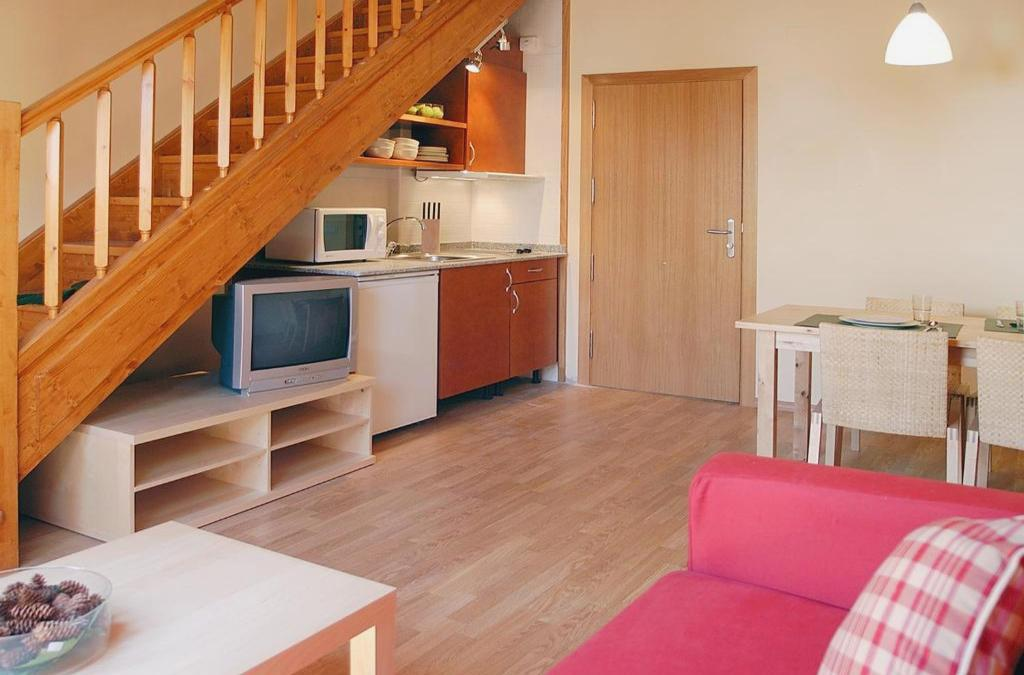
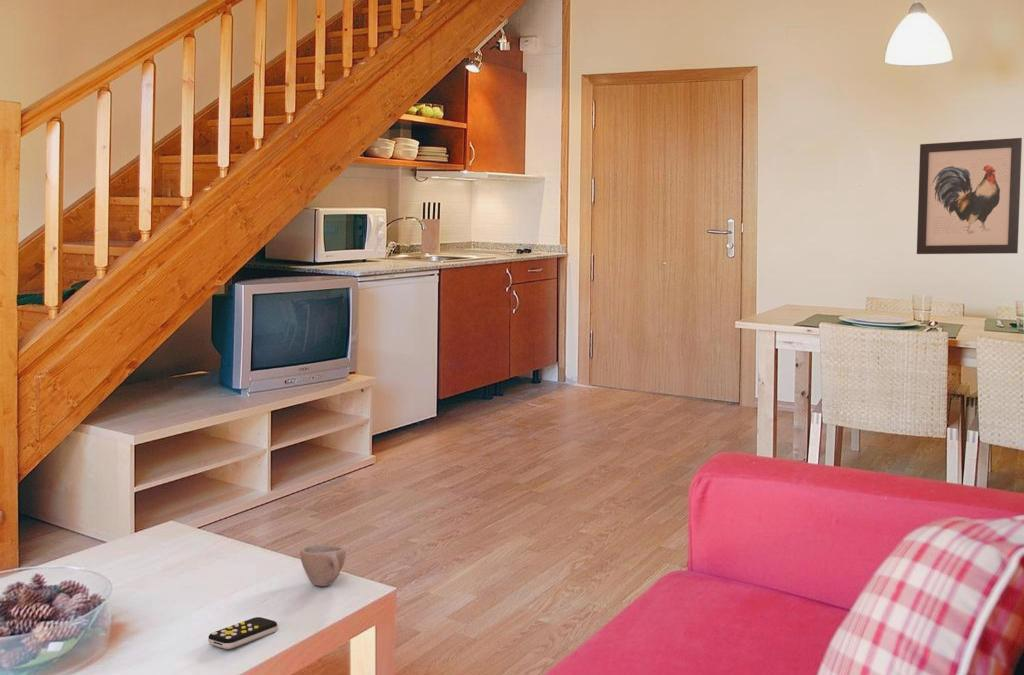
+ wall art (967, 197)
+ remote control (243, 632)
+ cup (326, 567)
